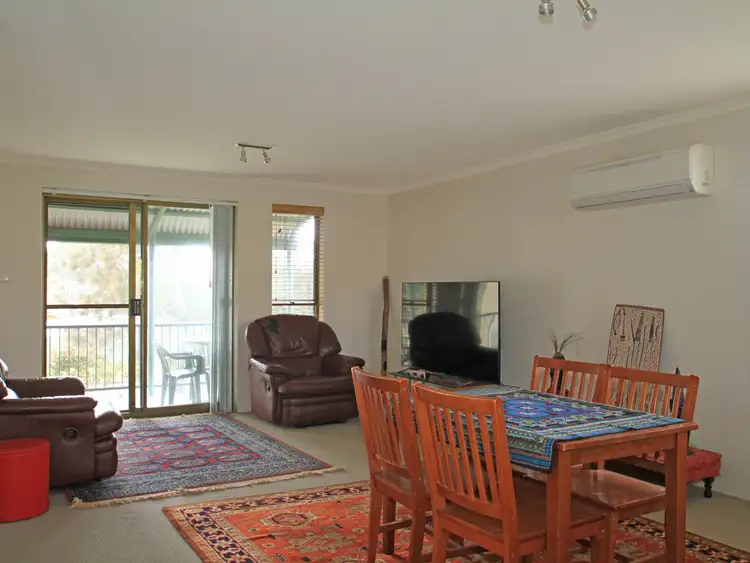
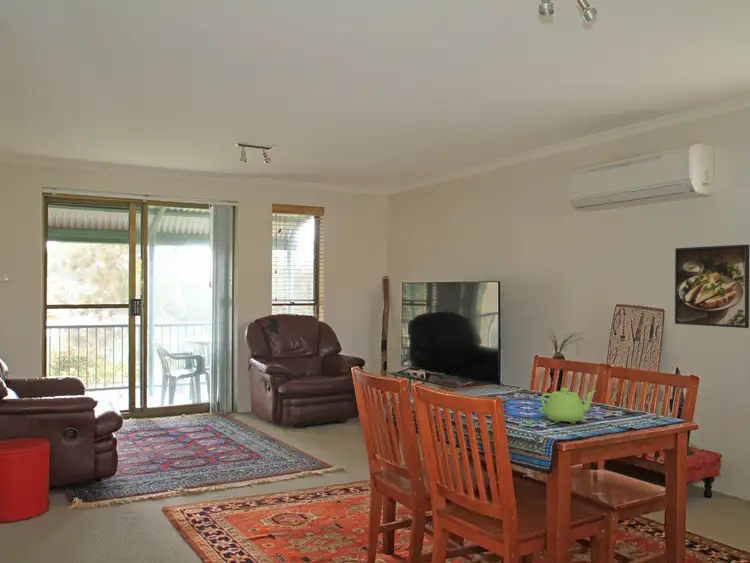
+ teapot (567, 404)
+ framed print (710, 286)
